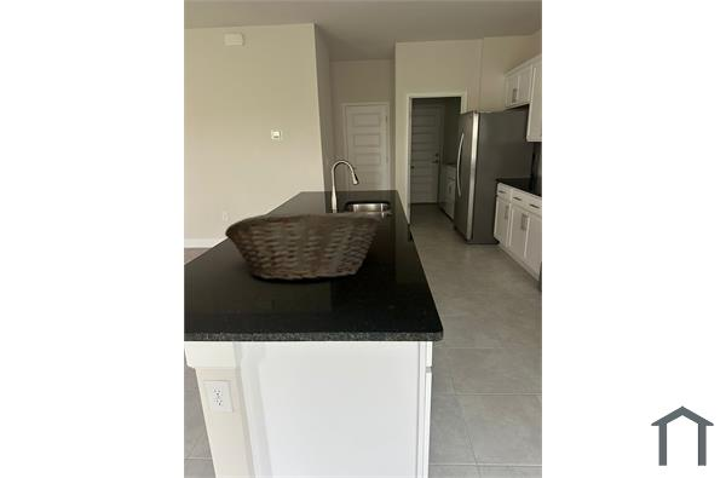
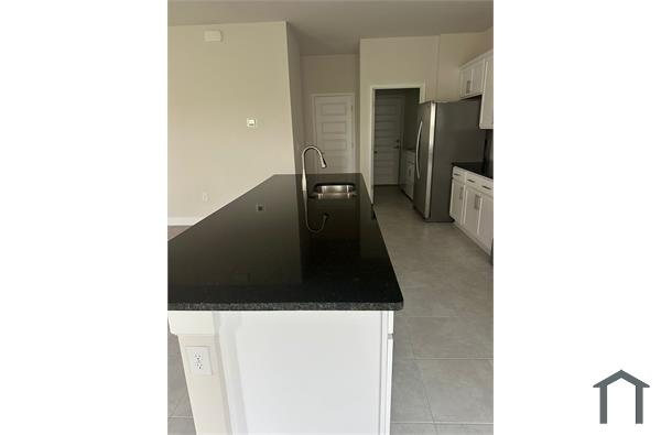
- fruit basket (306, 242)
